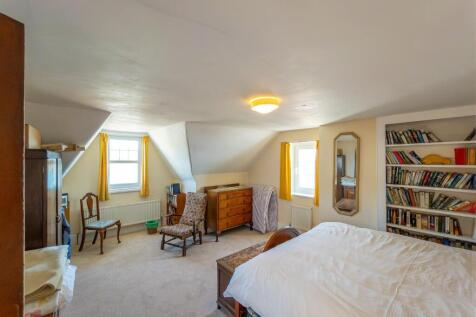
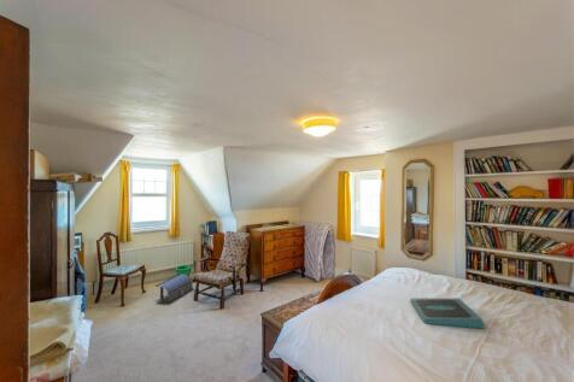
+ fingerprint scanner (443, 310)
+ architectural model (175, 287)
